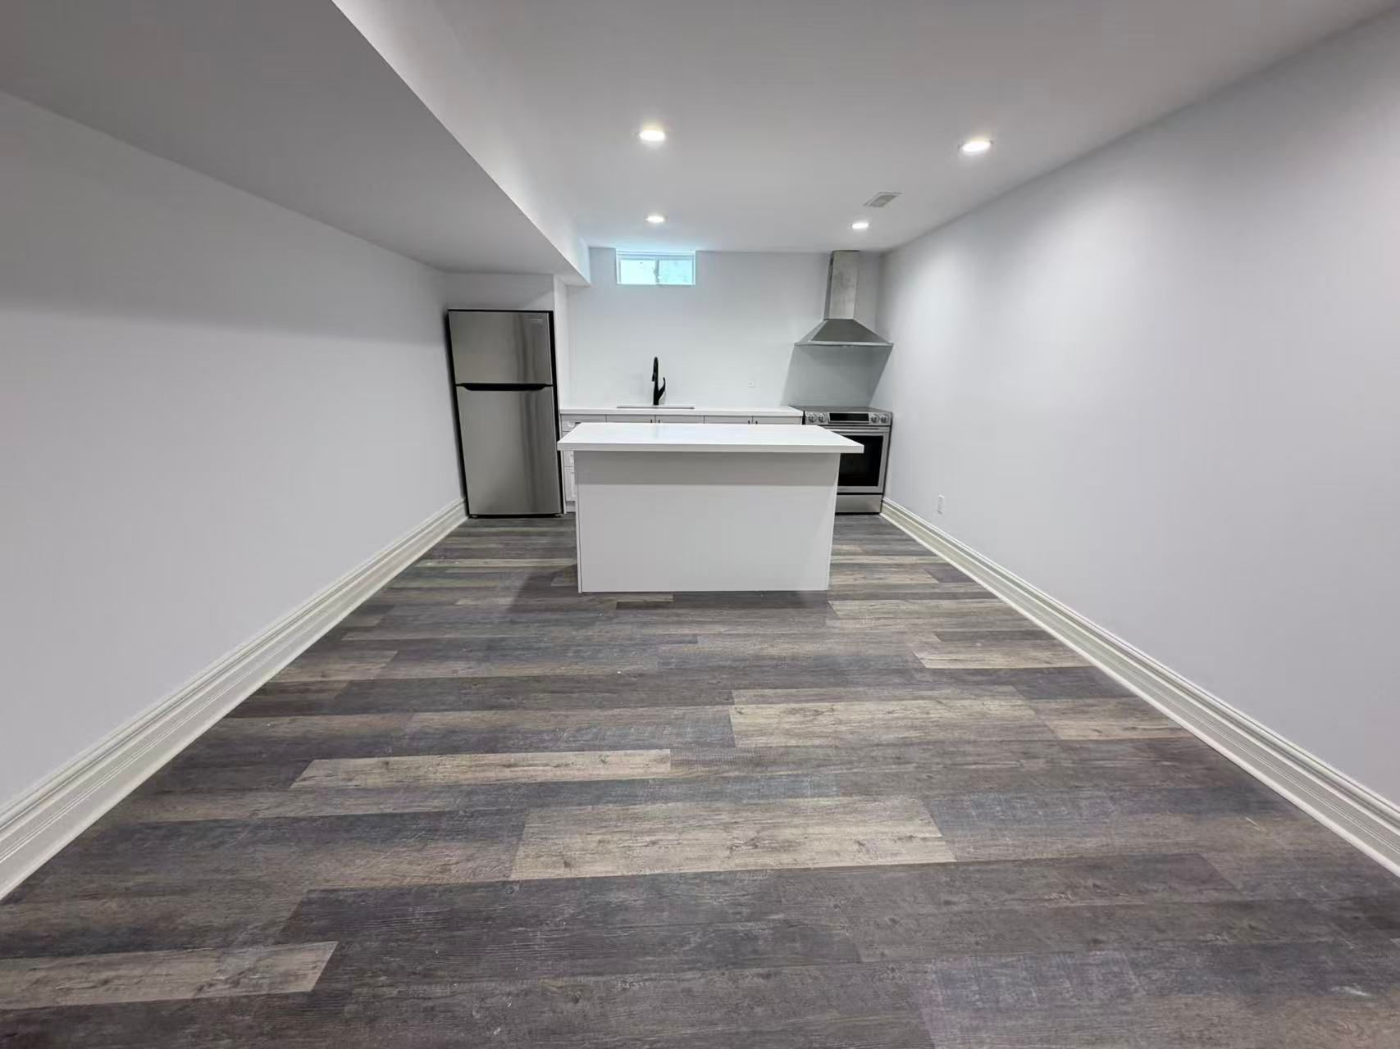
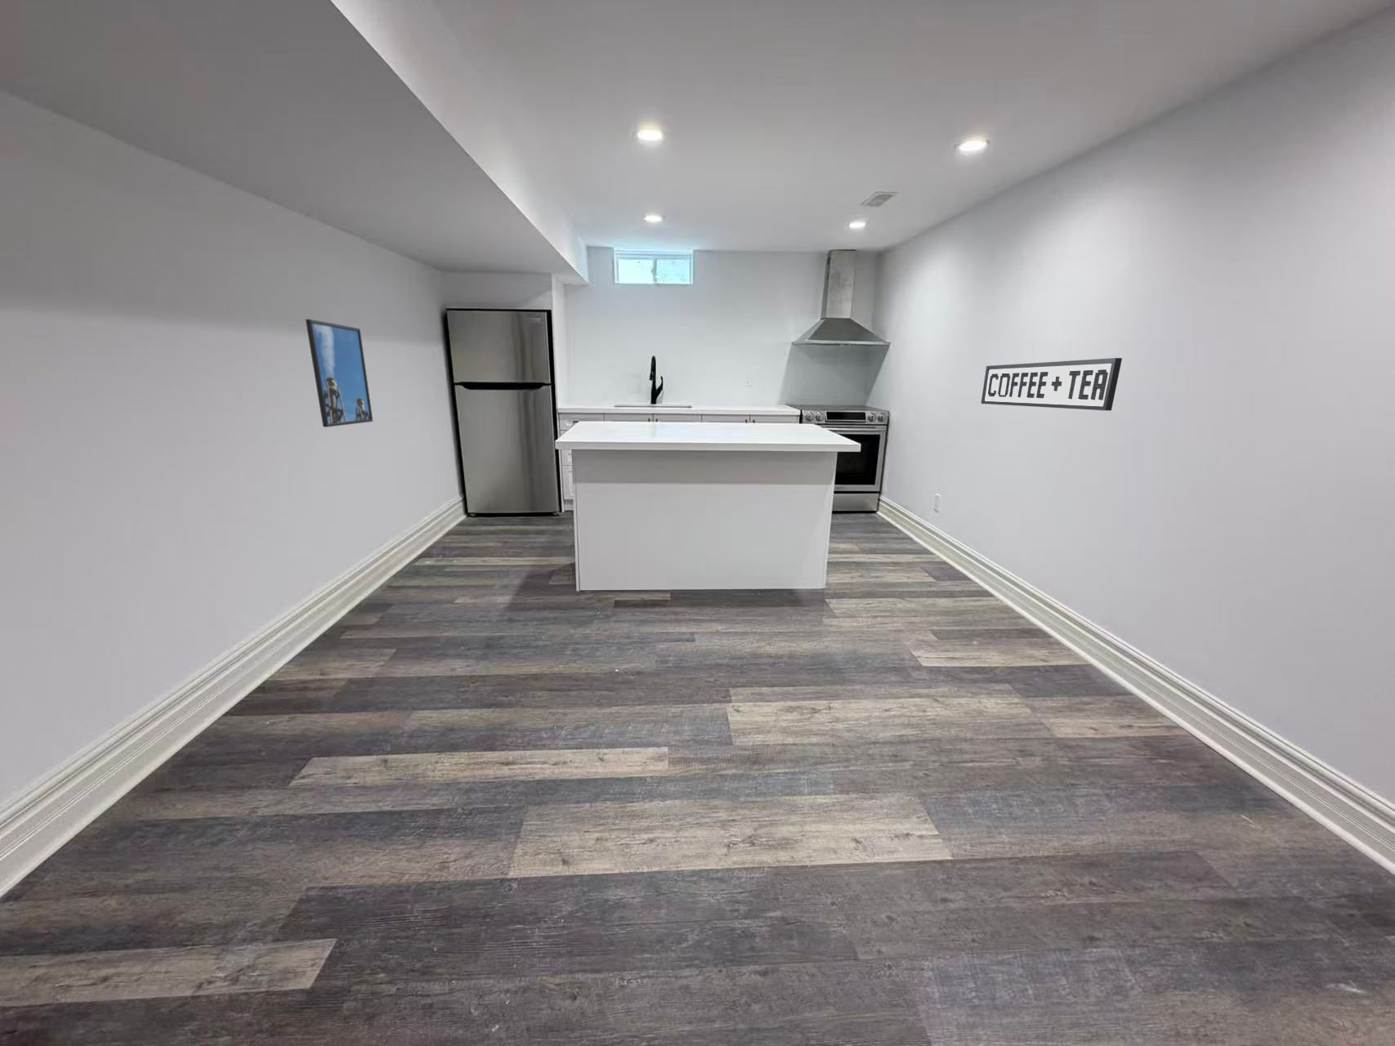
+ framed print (343, 375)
+ sign (1039, 385)
